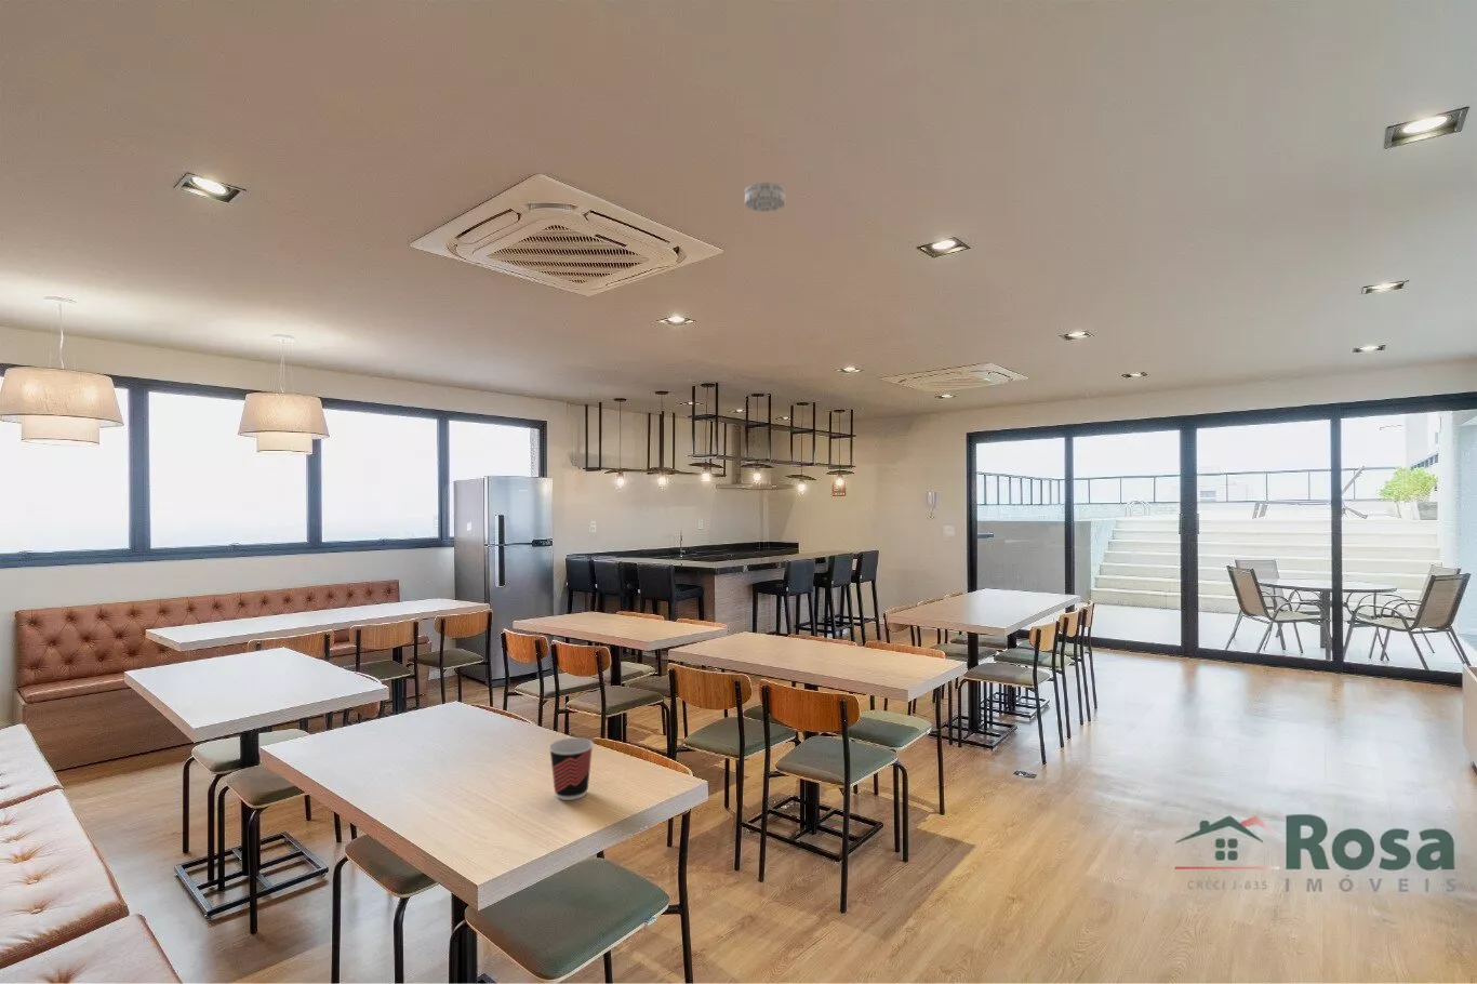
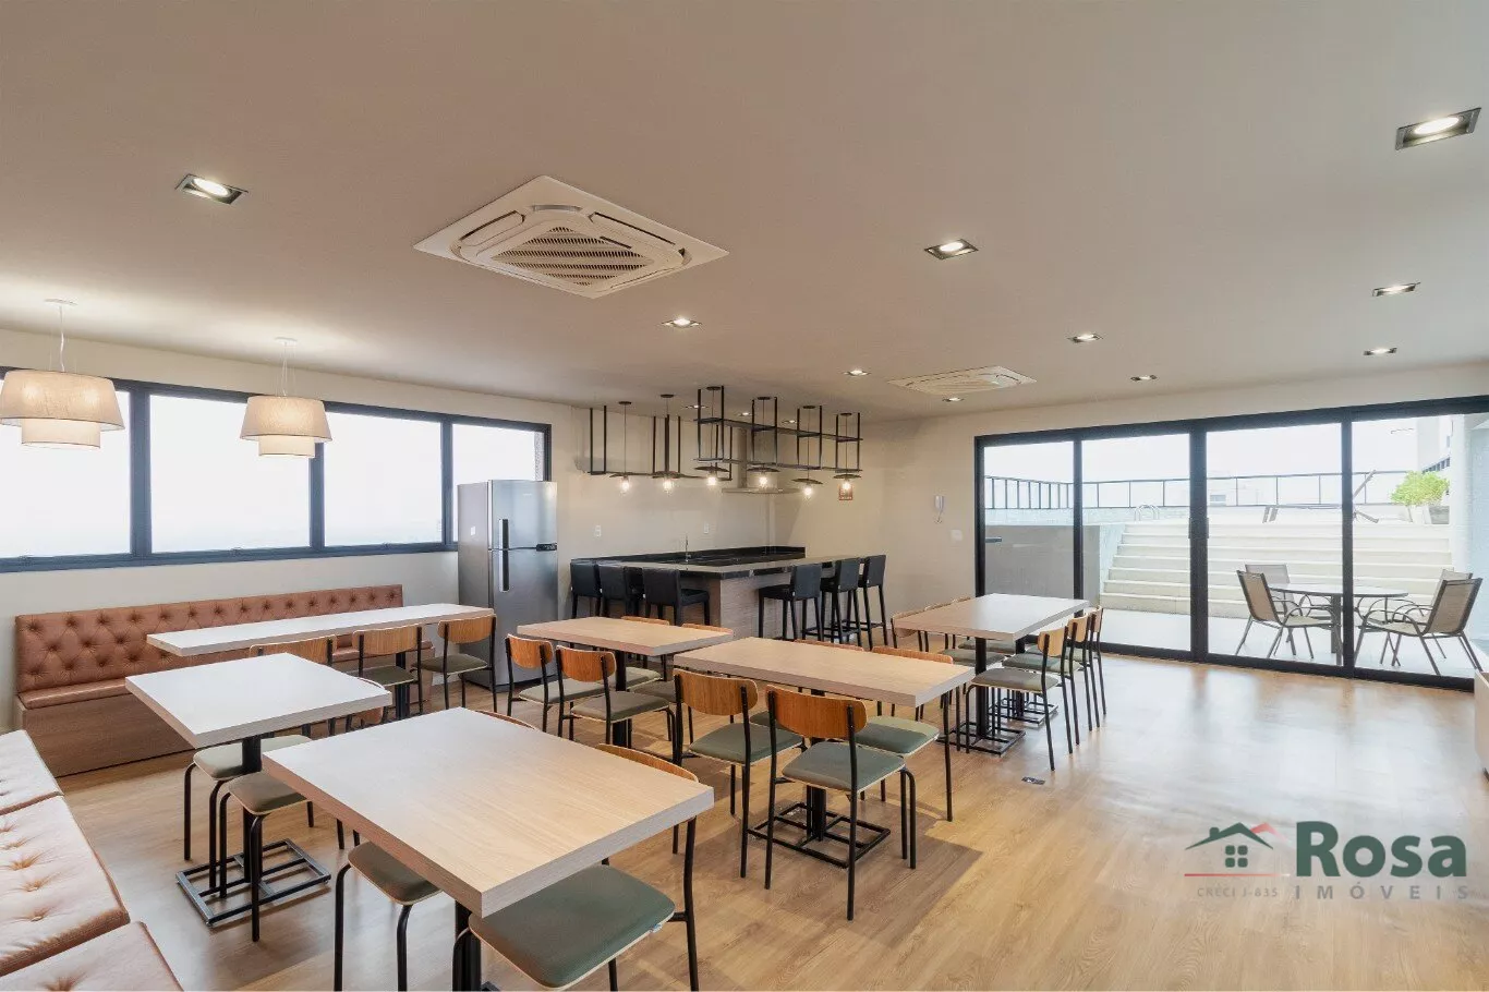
- cup (571, 769)
- smoke detector (764, 195)
